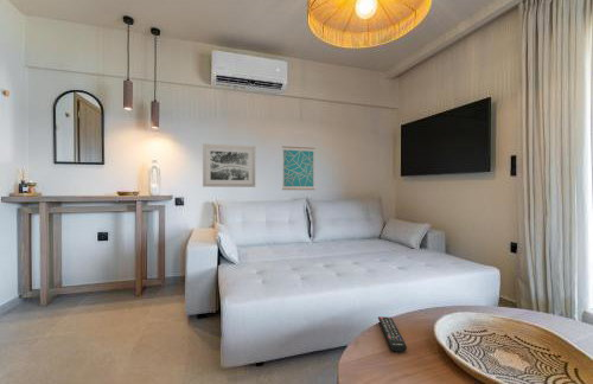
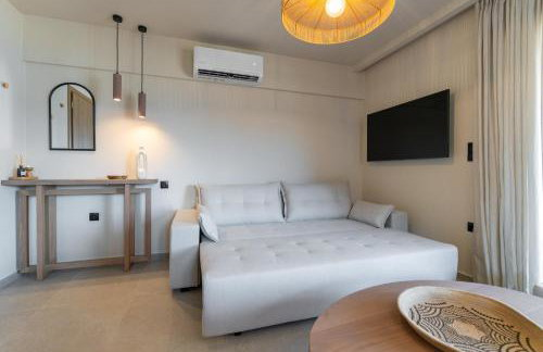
- wall art (299, 168)
- remote control (390, 332)
- wall art (229, 166)
